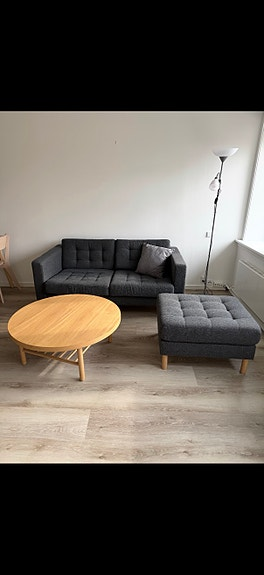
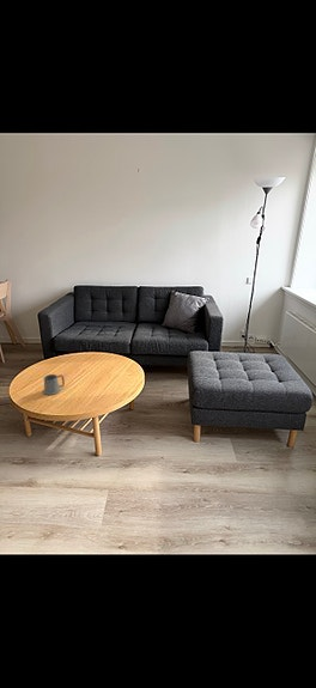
+ mug (53, 383)
